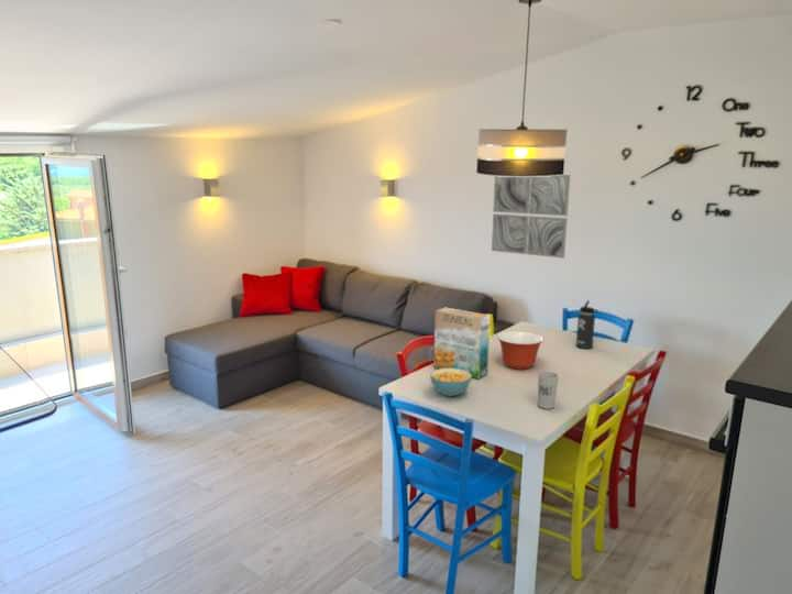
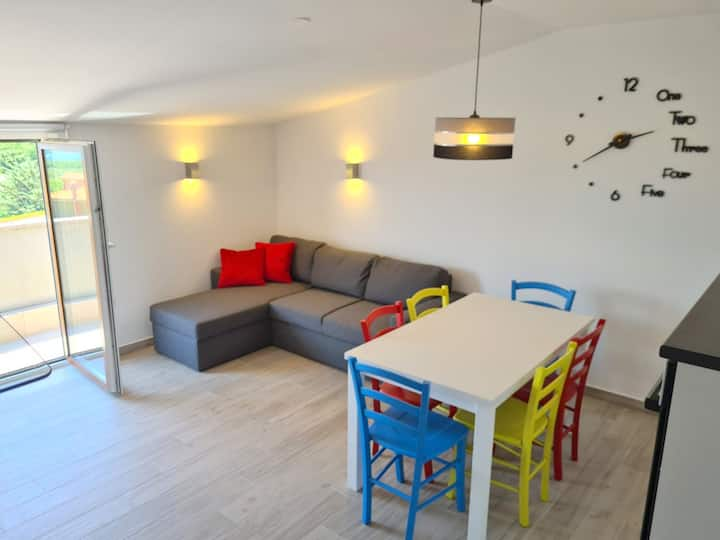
- cereal bowl (450, 384)
- cereal box (461, 342)
- wall art (529, 216)
- mixing bowl (519, 351)
- thermos bottle (587, 323)
- cup (547, 391)
